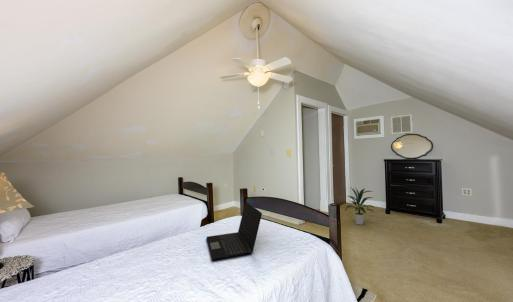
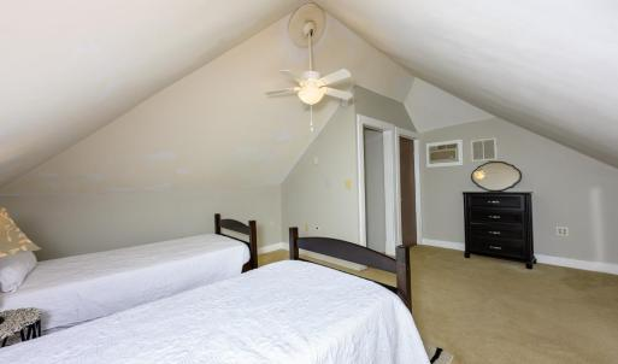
- laptop (232, 233)
- indoor plant (359, 204)
